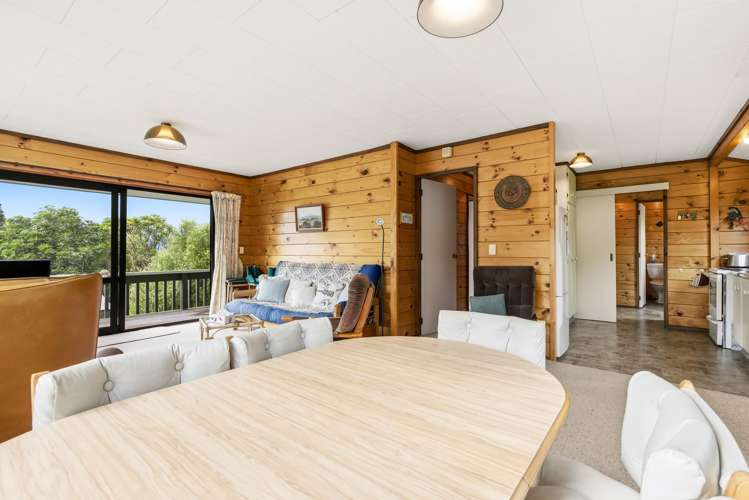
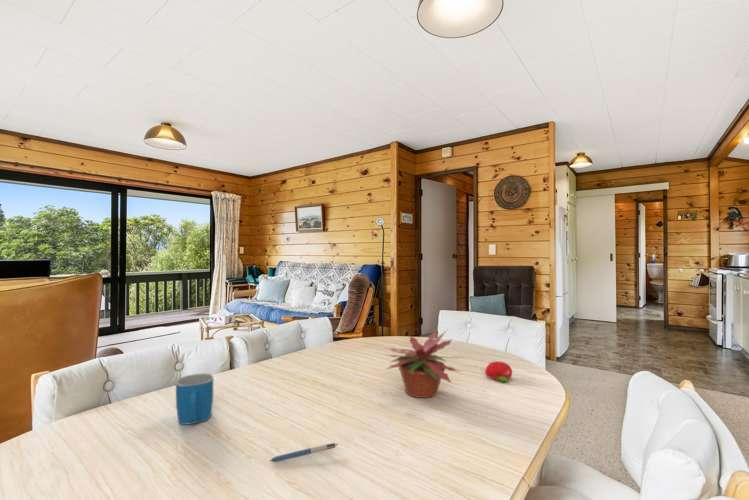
+ mug (194, 400)
+ potted plant (422, 356)
+ pen (304, 451)
+ fruit (498, 370)
